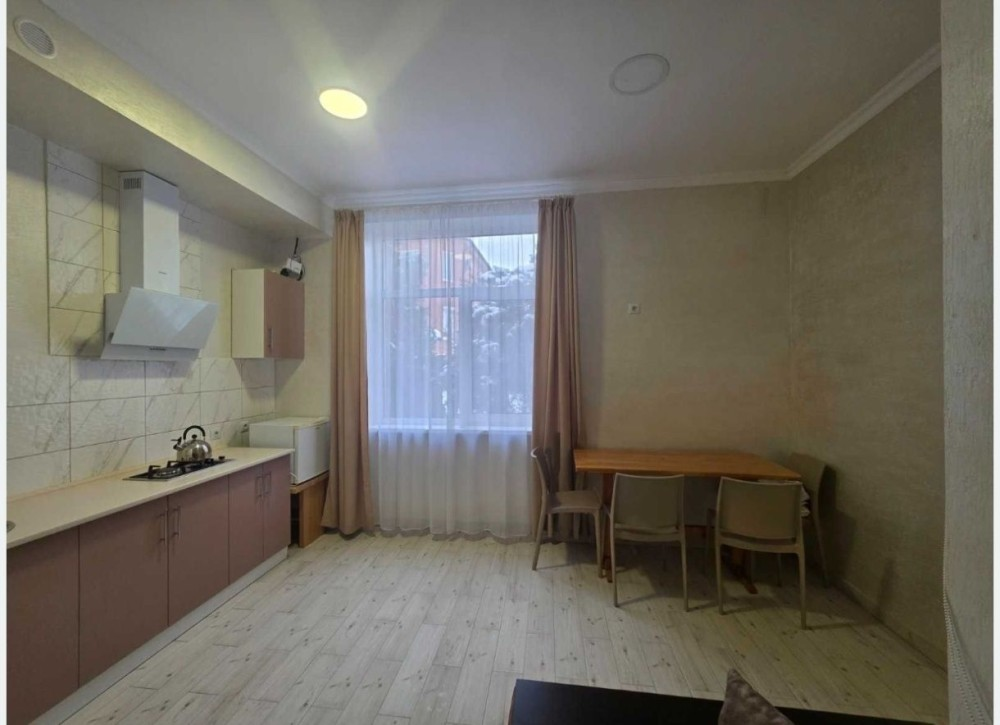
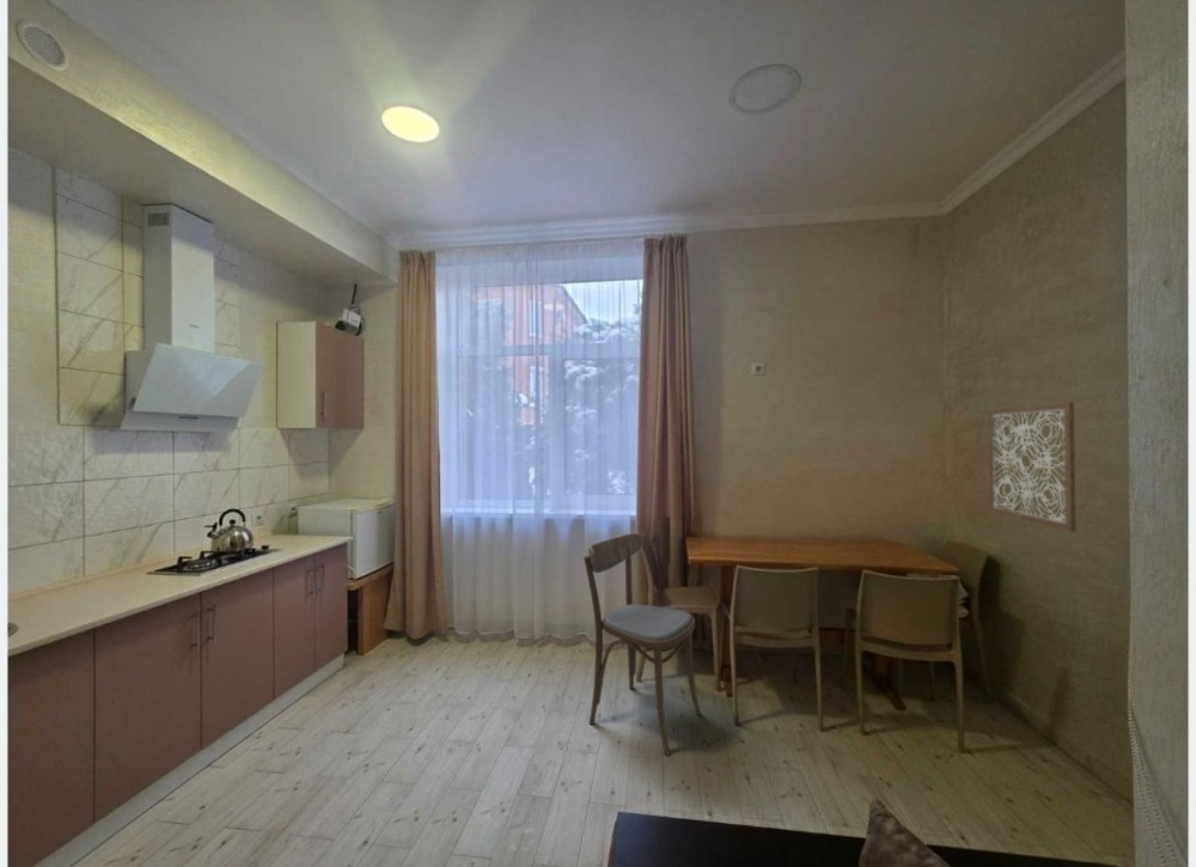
+ dining chair (640, 629)
+ wall art (1030, 462)
